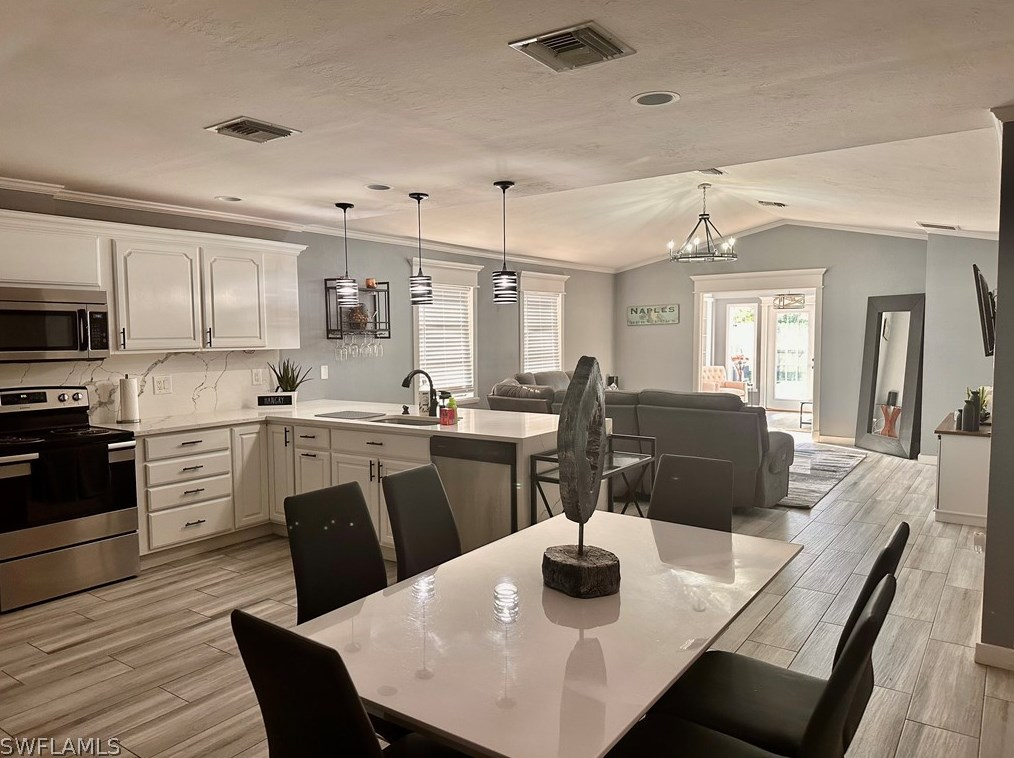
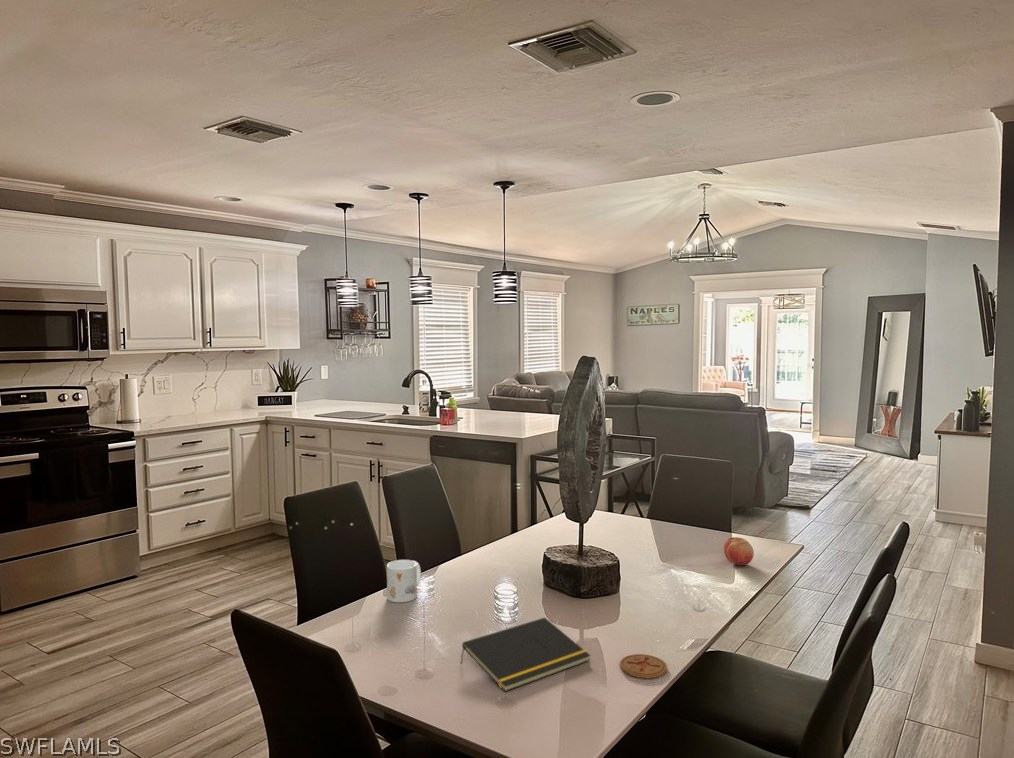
+ notepad (526, 651)
+ coaster (643, 665)
+ mug (406, 578)
+ fruit (738, 551)
